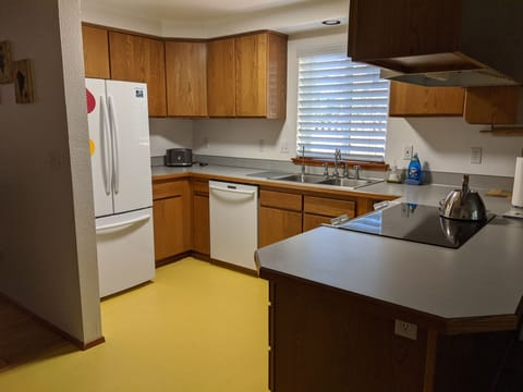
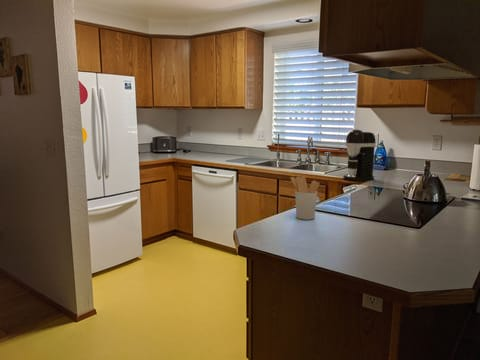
+ coffee maker (359, 154)
+ utensil holder (303, 196)
